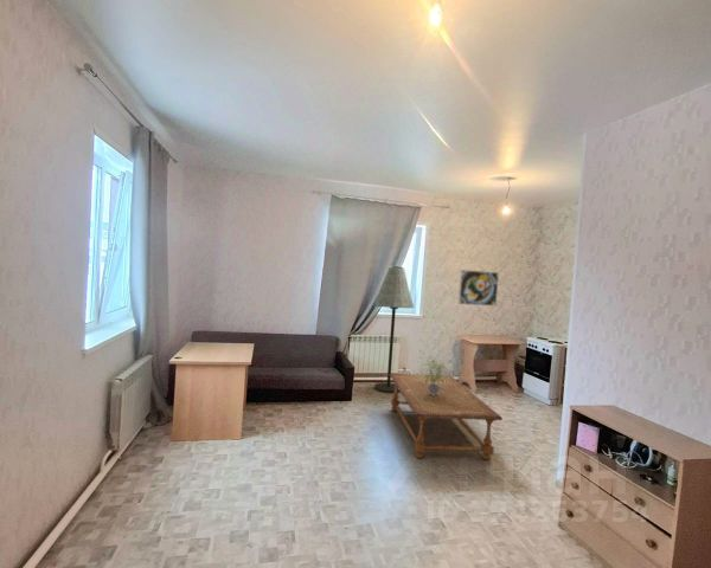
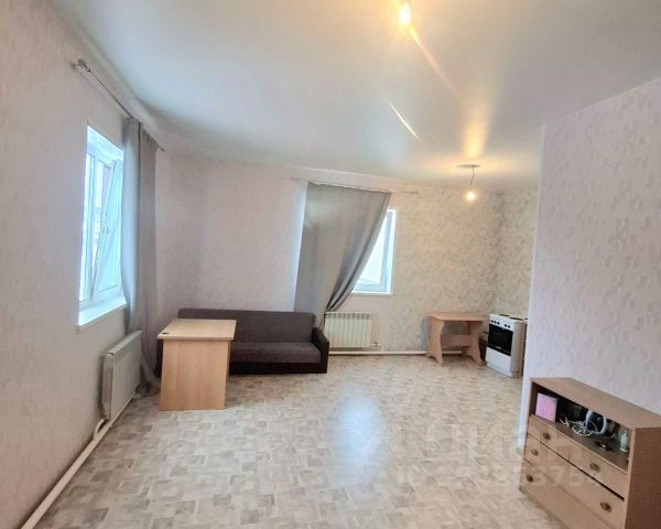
- floor lamp (392, 327)
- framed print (478, 288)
- coffee table (435, 411)
- potted plant (435, 374)
